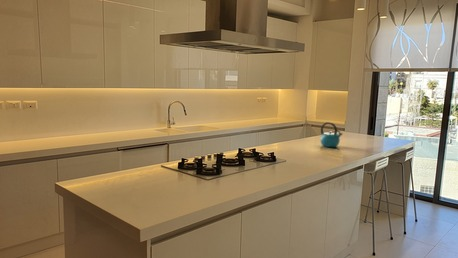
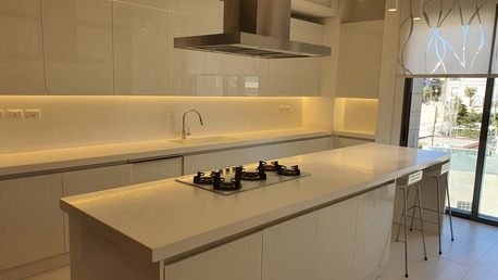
- kettle (331, 134)
